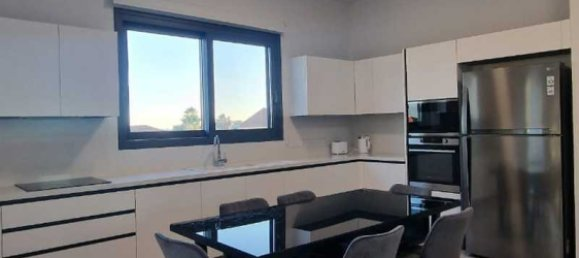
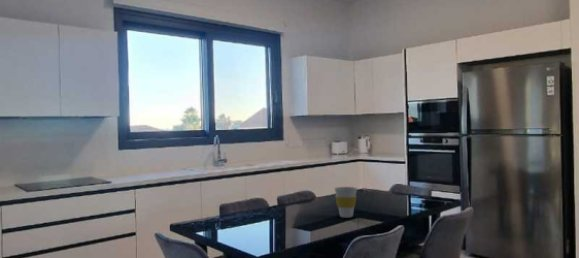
+ cup (346, 202)
